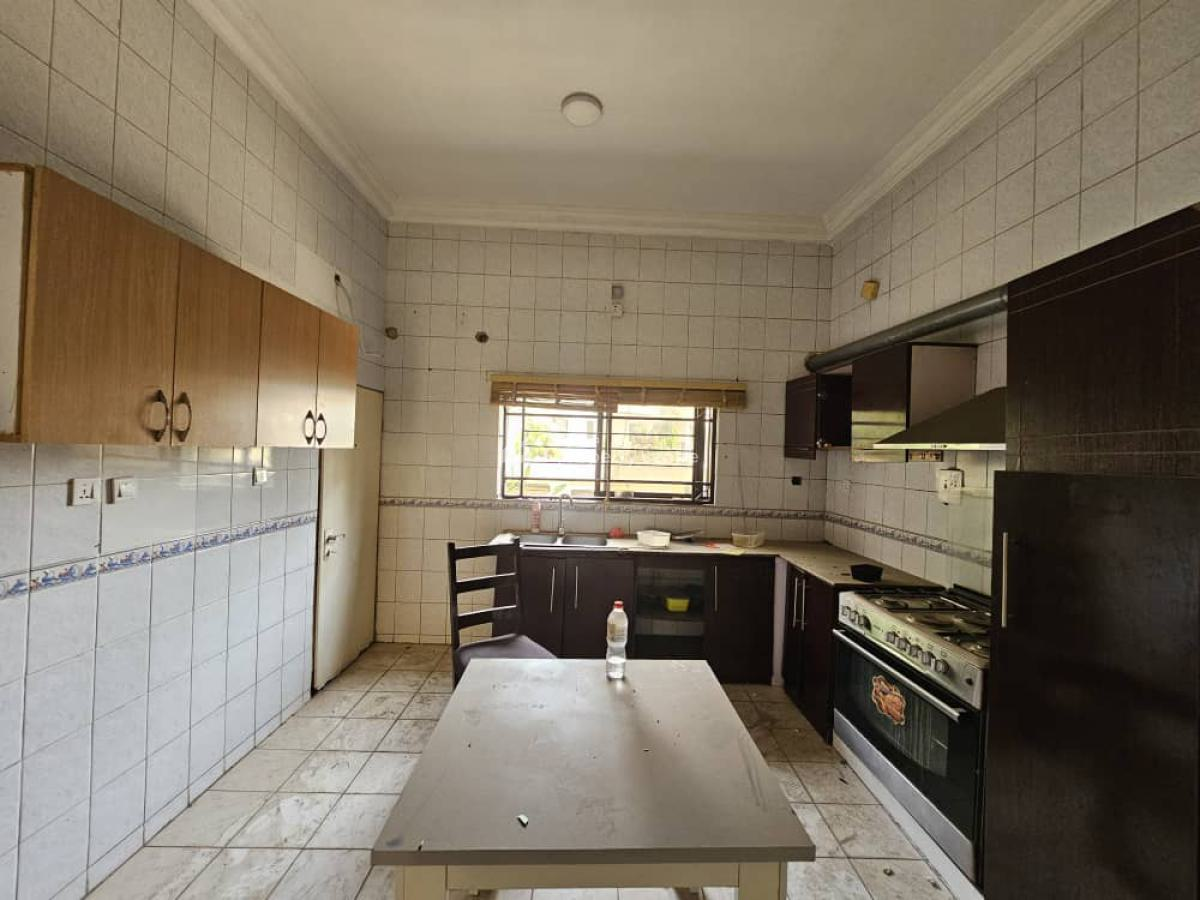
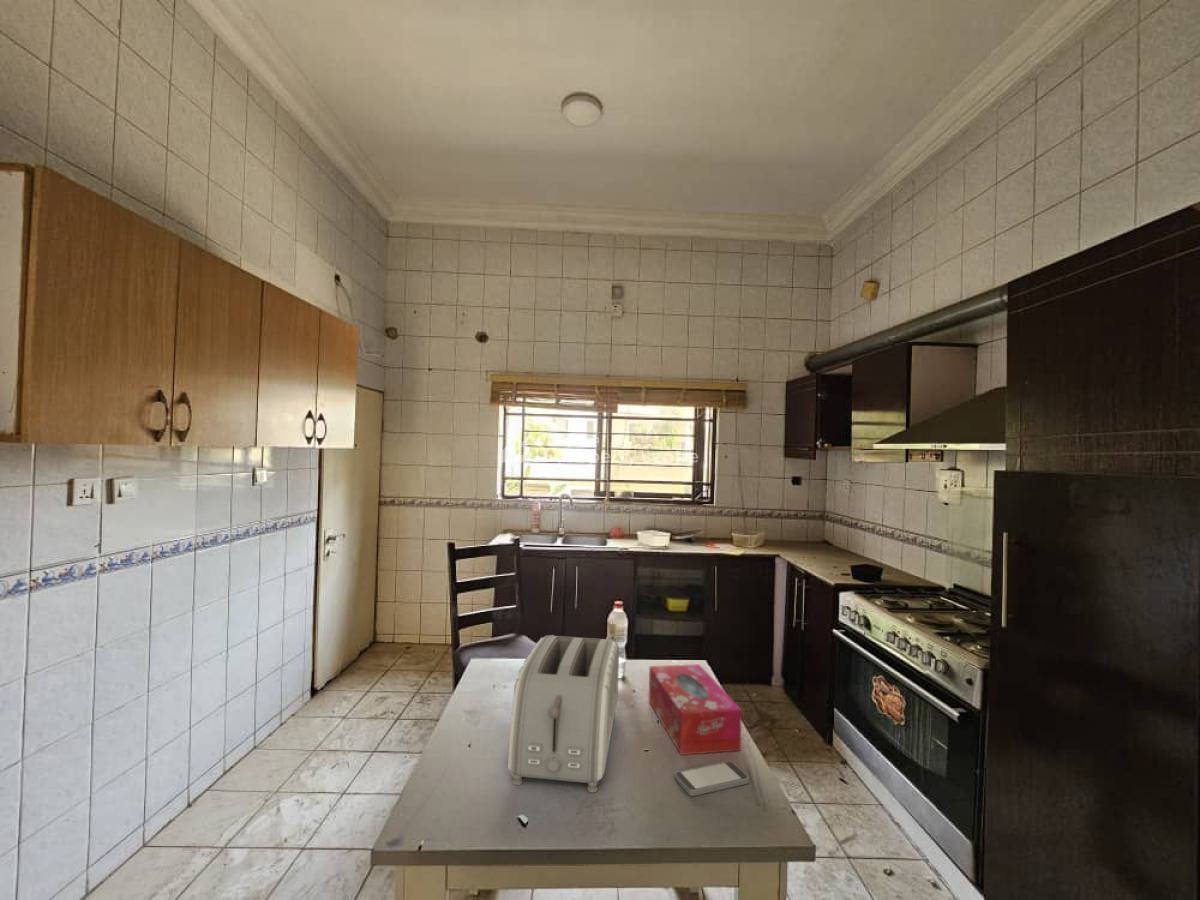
+ smartphone (711, 777)
+ toaster (569, 697)
+ tissue box (691, 704)
